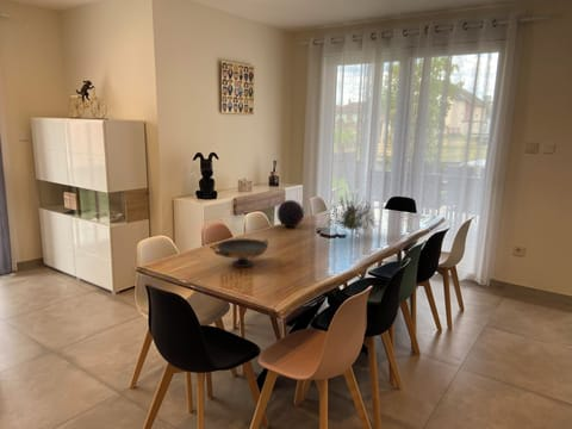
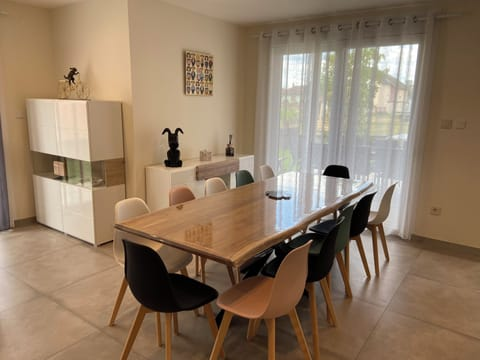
- plant (348, 214)
- decorative bowl (242, 254)
- decorative orb (290, 213)
